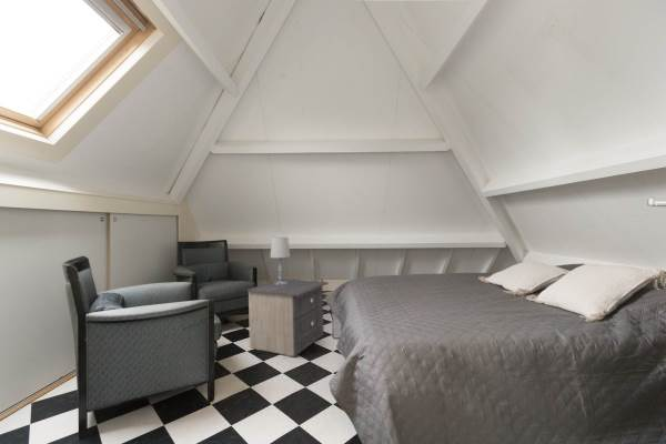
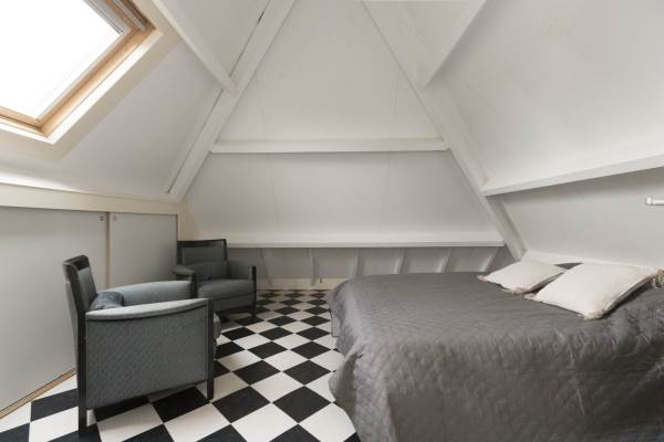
- nightstand (290, 313)
- table lamp (280, 260)
